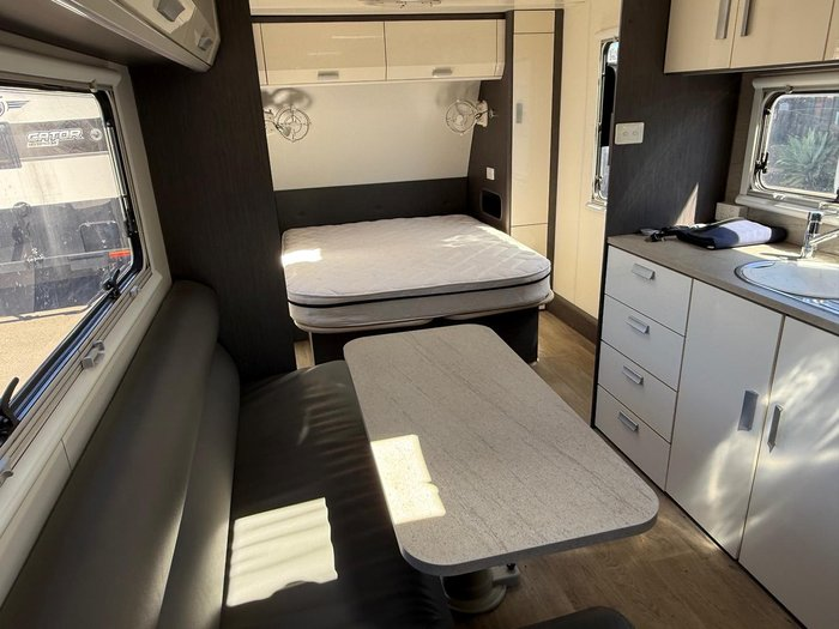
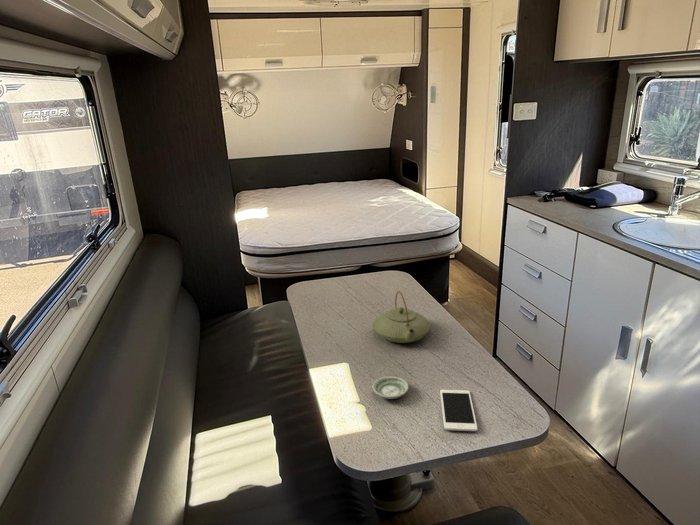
+ saucer (390, 389)
+ teapot (402, 315)
+ cell phone (457, 409)
